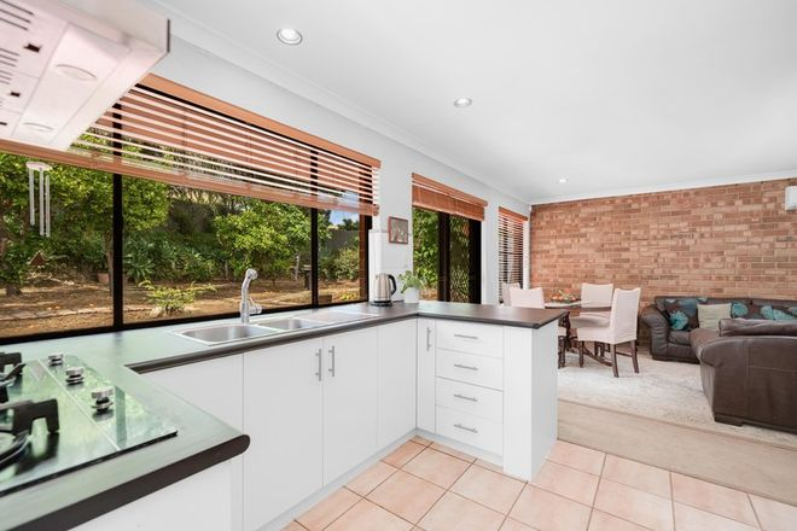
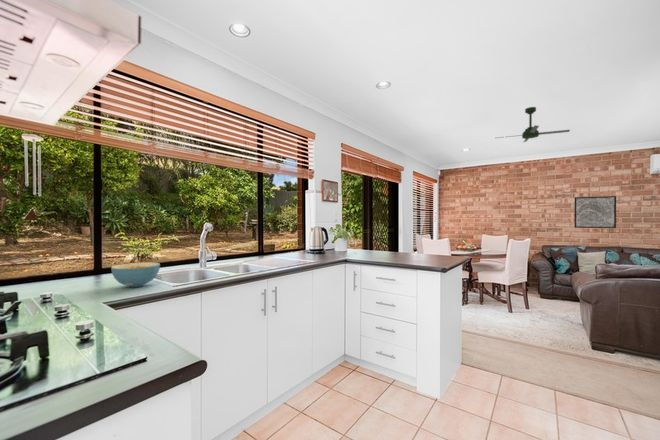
+ cereal bowl (136, 275)
+ ceiling fan (530, 122)
+ wall art (594, 212)
